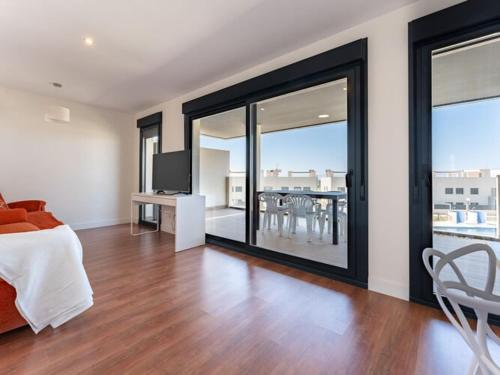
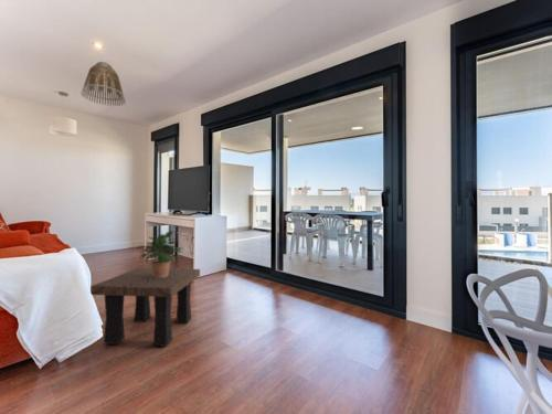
+ side table (149, 302)
+ potted plant (158, 253)
+ lamp shade (103, 81)
